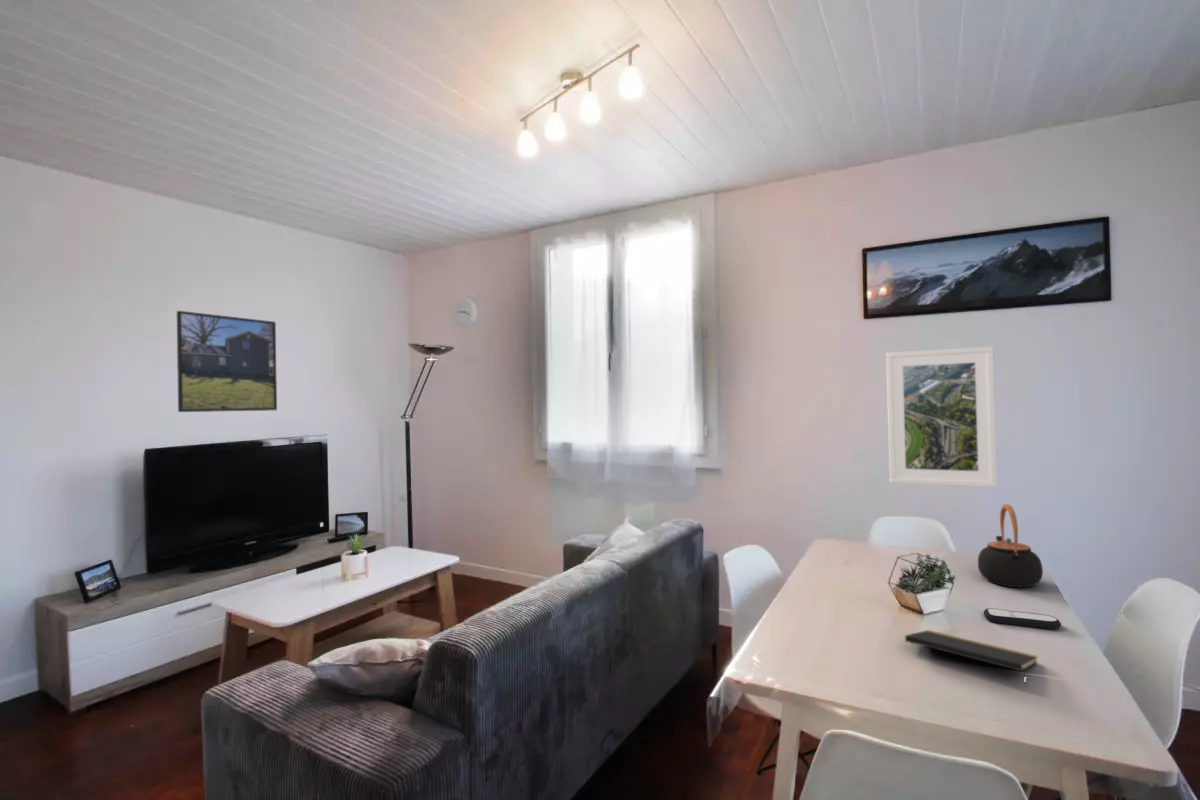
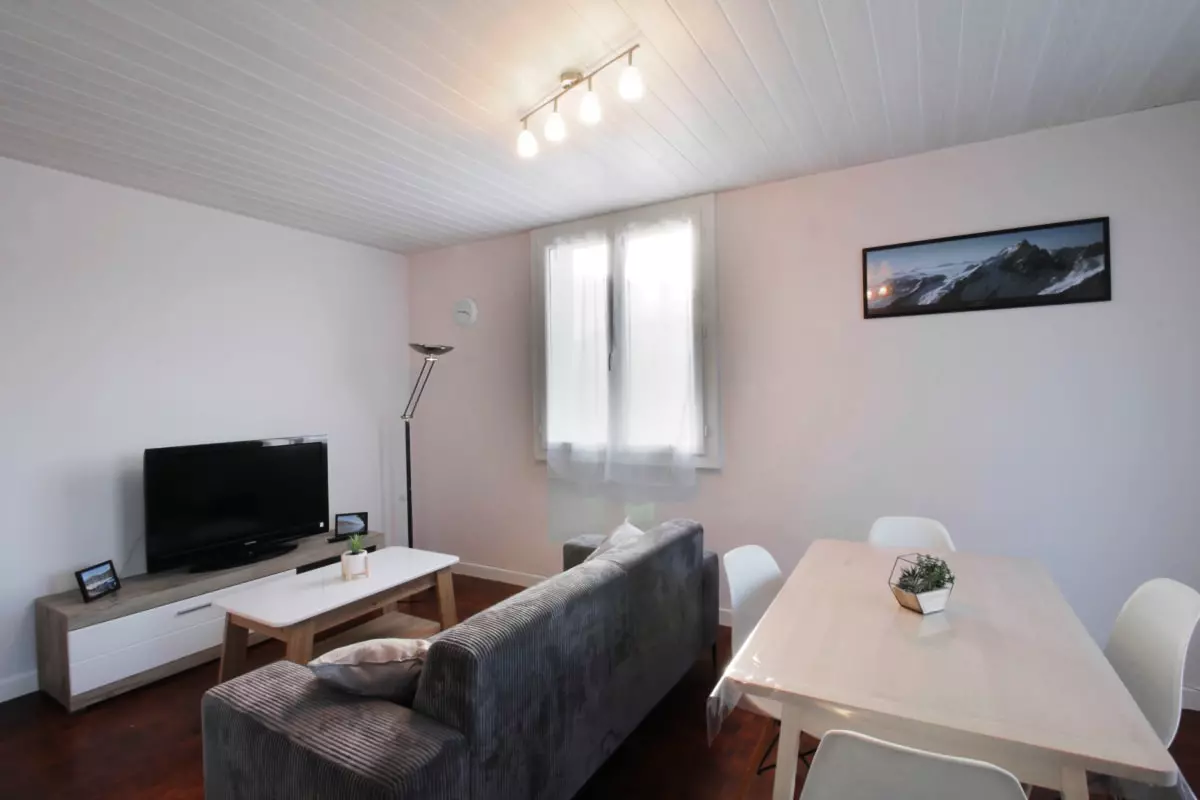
- remote control (1021, 618)
- notepad (970, 648)
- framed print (939, 417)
- teapot (1007, 541)
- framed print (230, 363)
